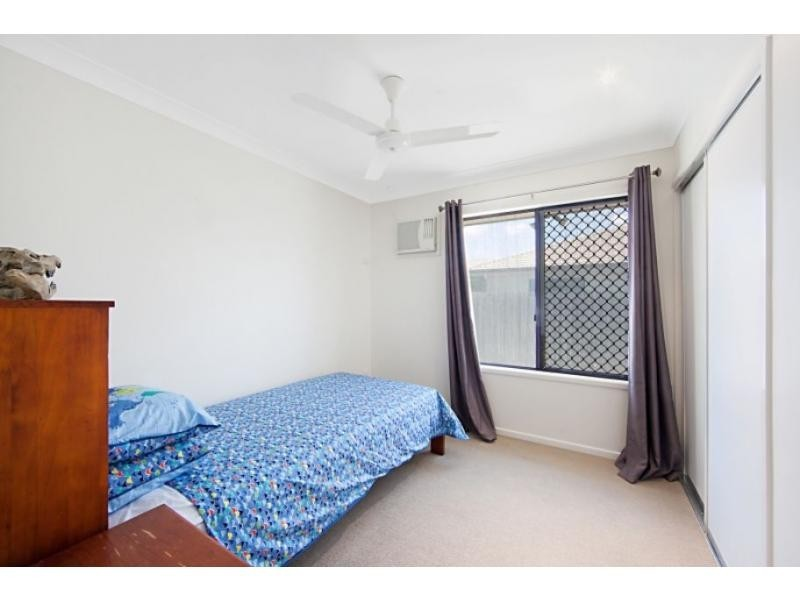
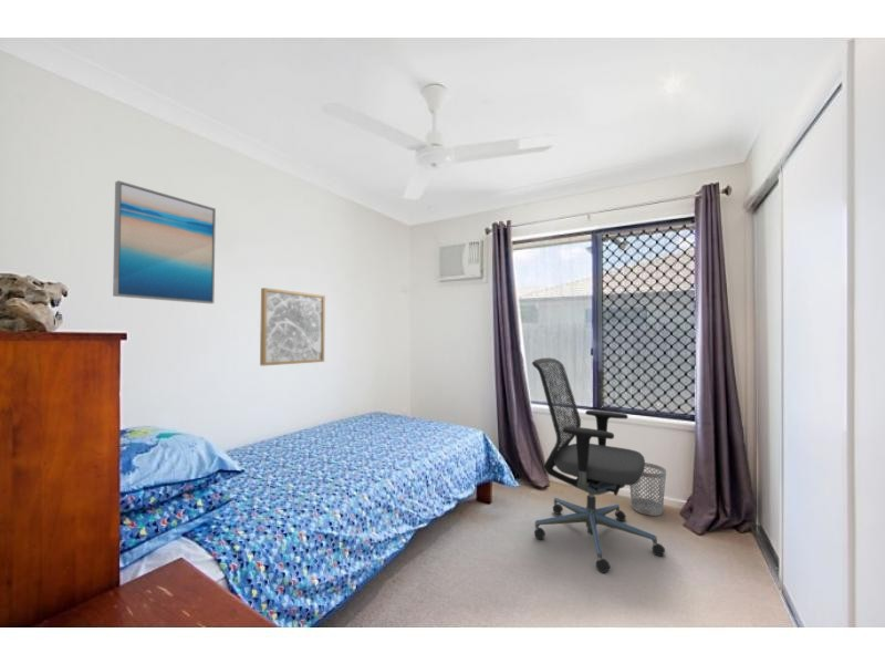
+ wall art (168, 248)
+ wall art (294, 328)
+ office chair (597, 448)
+ wastebasket (646, 488)
